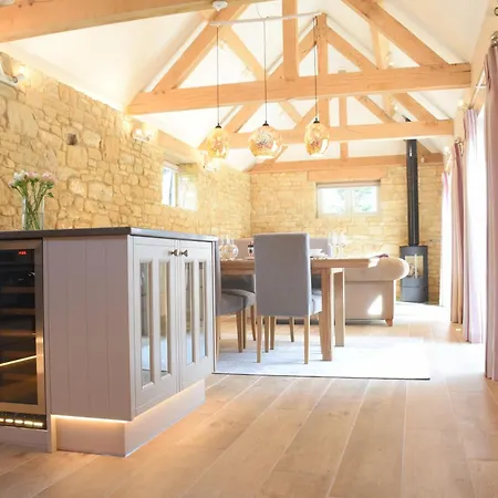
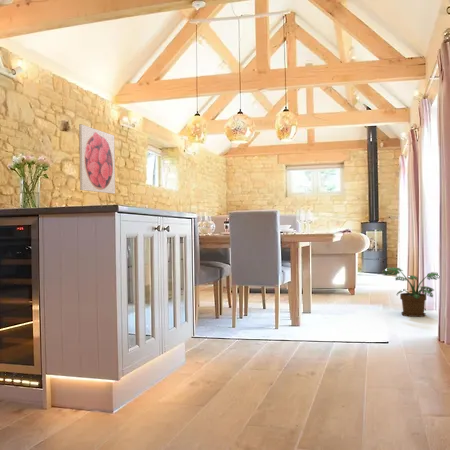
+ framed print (98, 161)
+ potted plant (412, 291)
